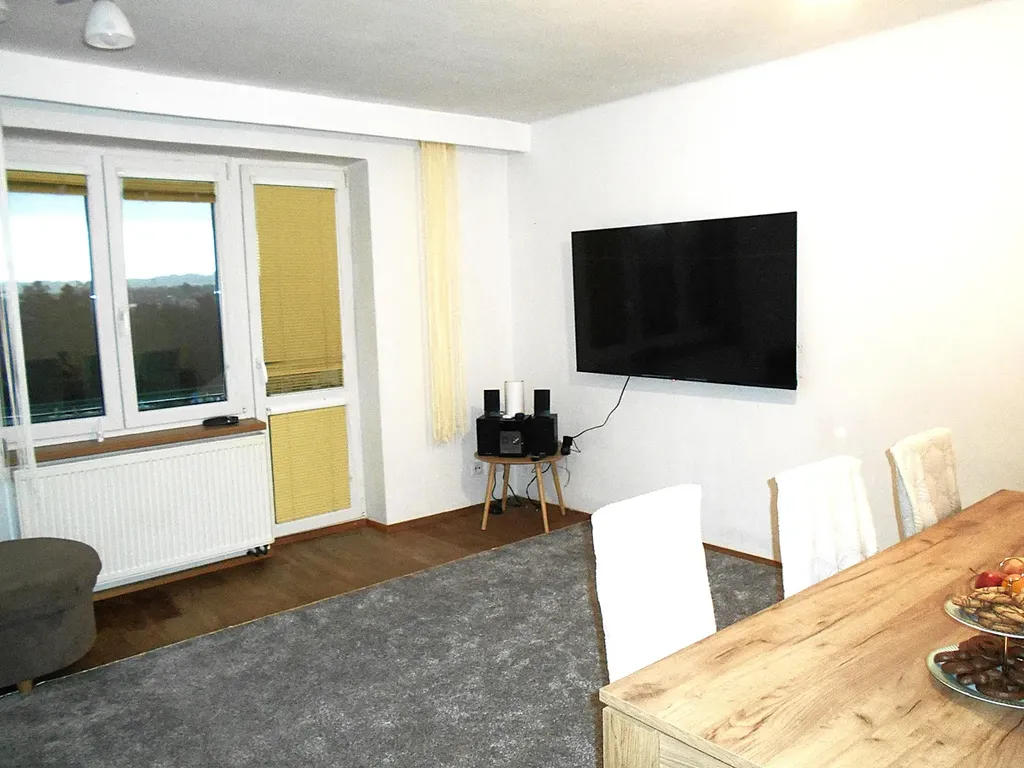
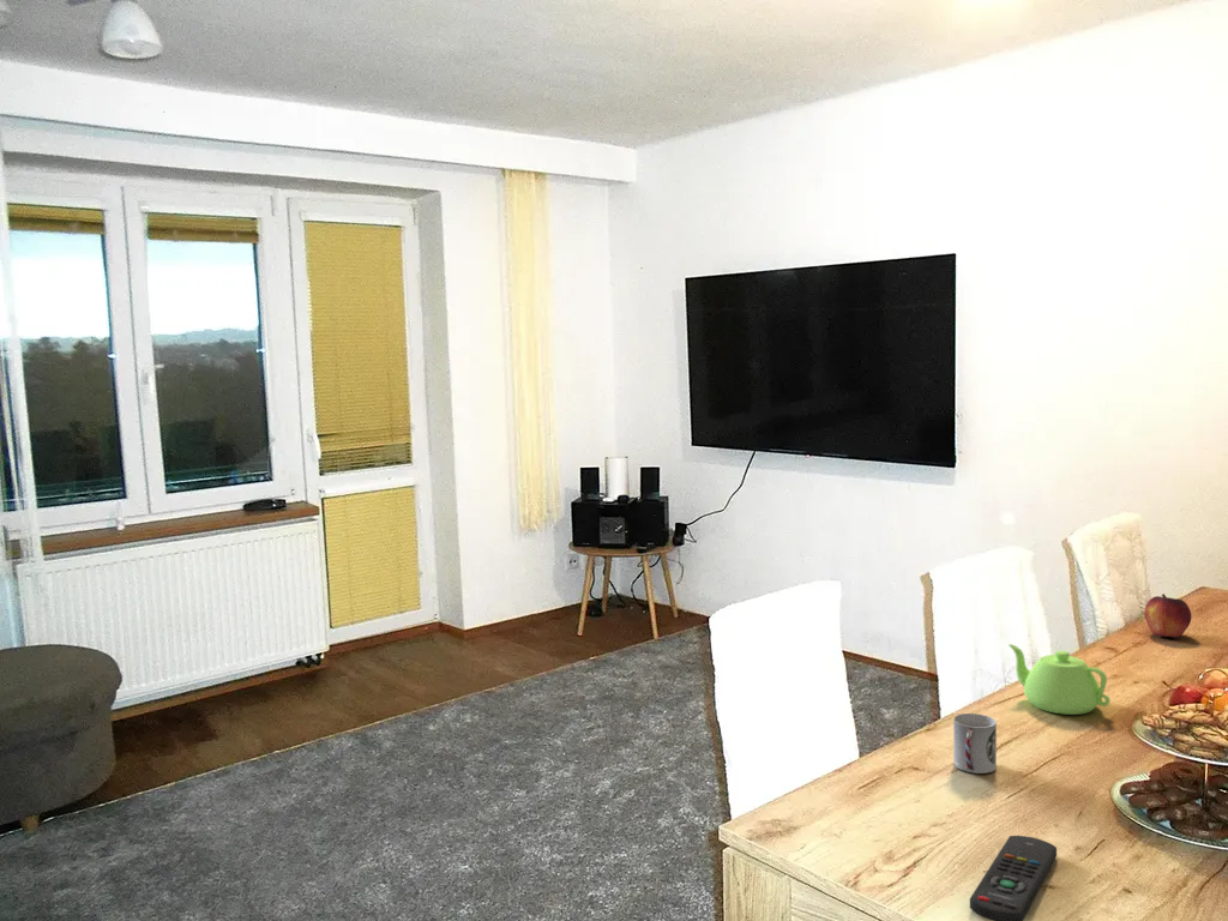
+ cup (973, 746)
+ teapot (1057, 676)
+ remote control (1015, 875)
+ fruit (1167, 615)
